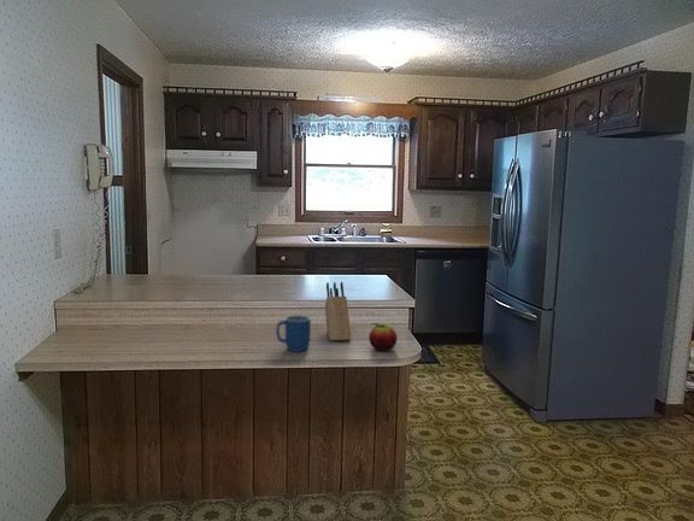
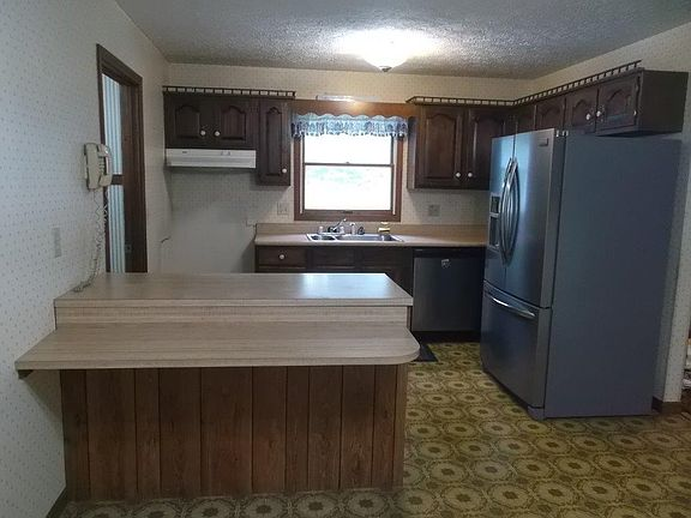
- knife block (336, 309)
- mug (294, 333)
- fruit (382, 336)
